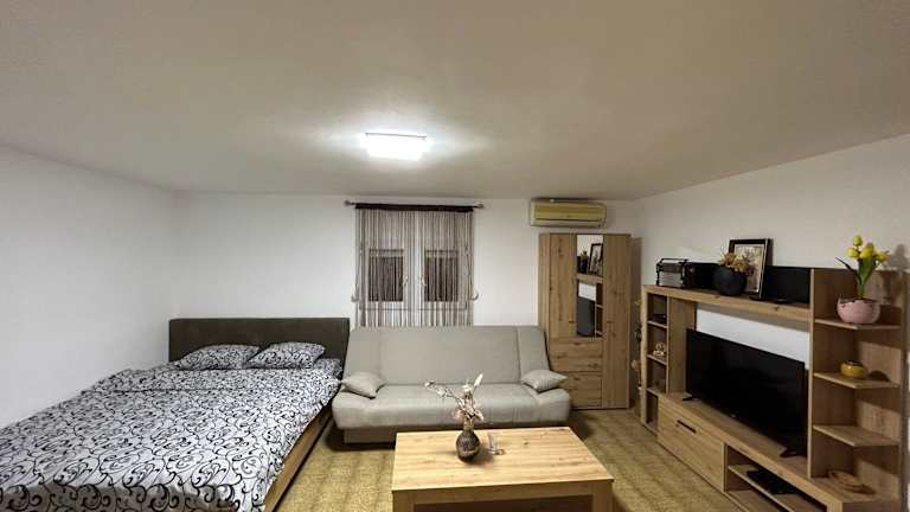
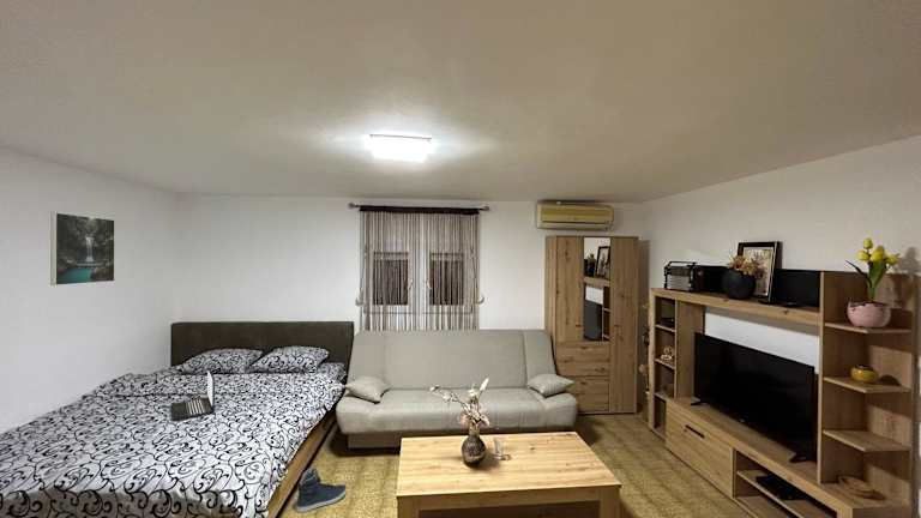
+ sneaker (321, 483)
+ laptop (193, 399)
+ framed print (85, 249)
